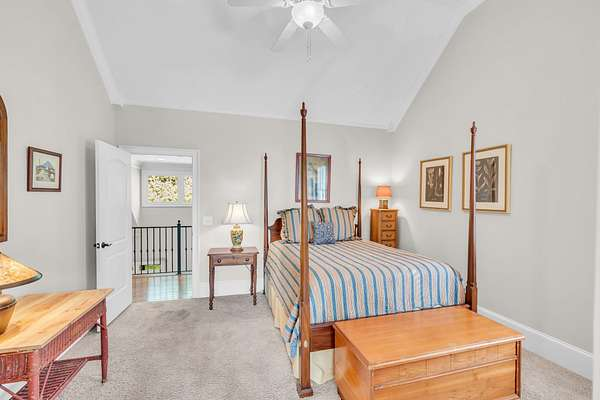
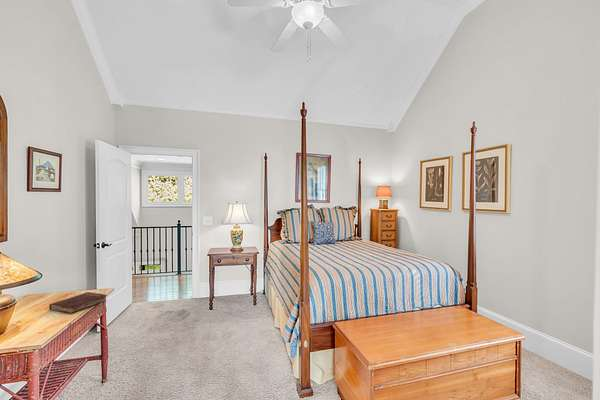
+ hardback book (79, 302)
